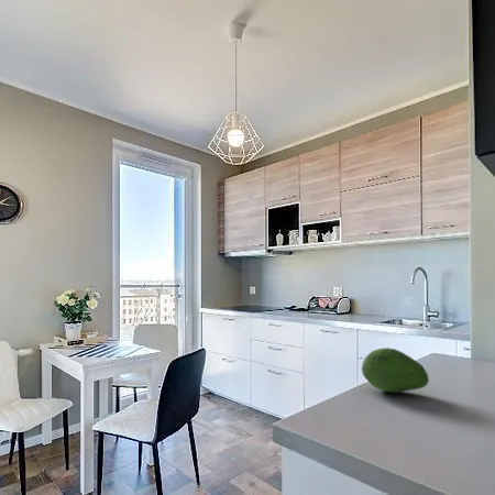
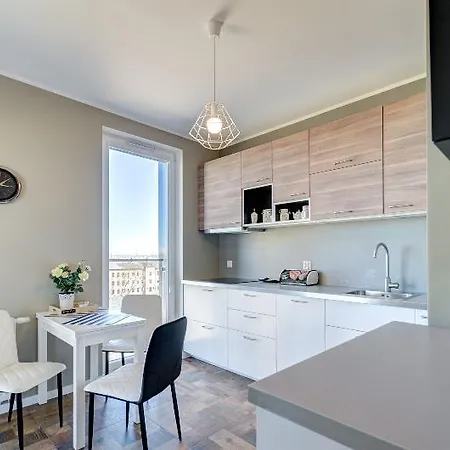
- fruit (394, 370)
